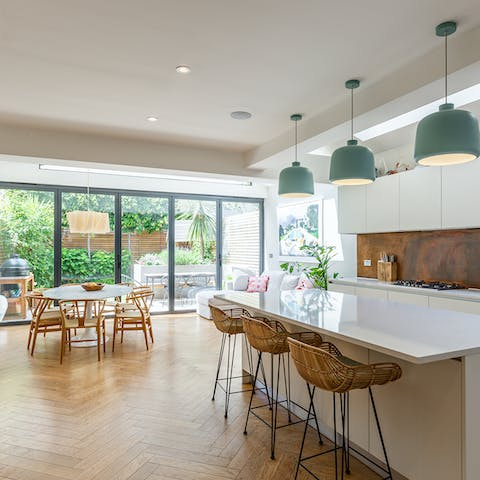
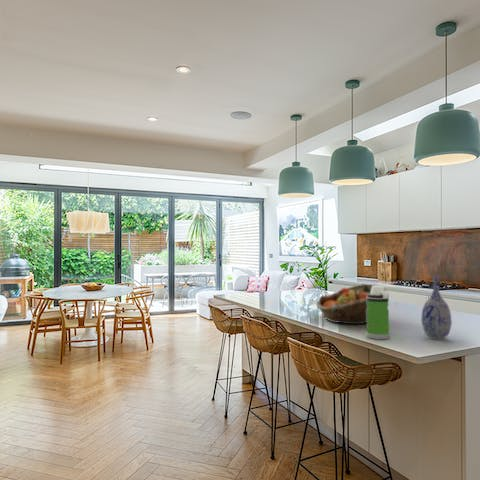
+ fruit basket (350, 302)
+ water bottle (378, 311)
+ vase (436, 307)
